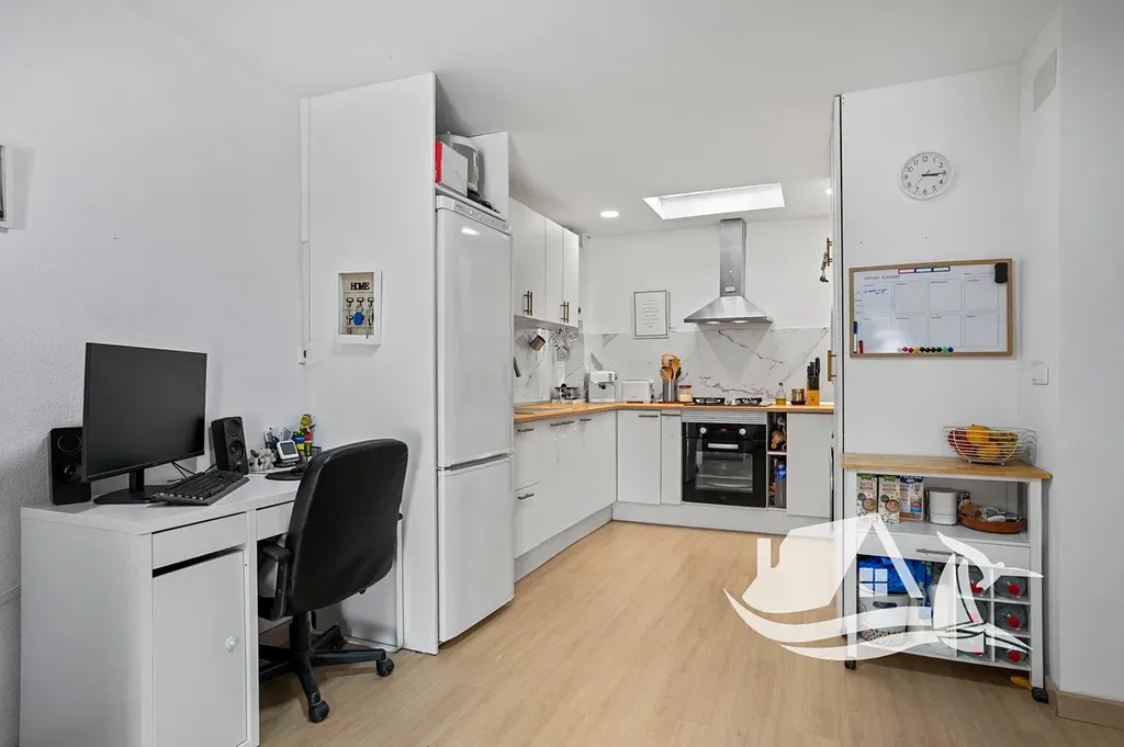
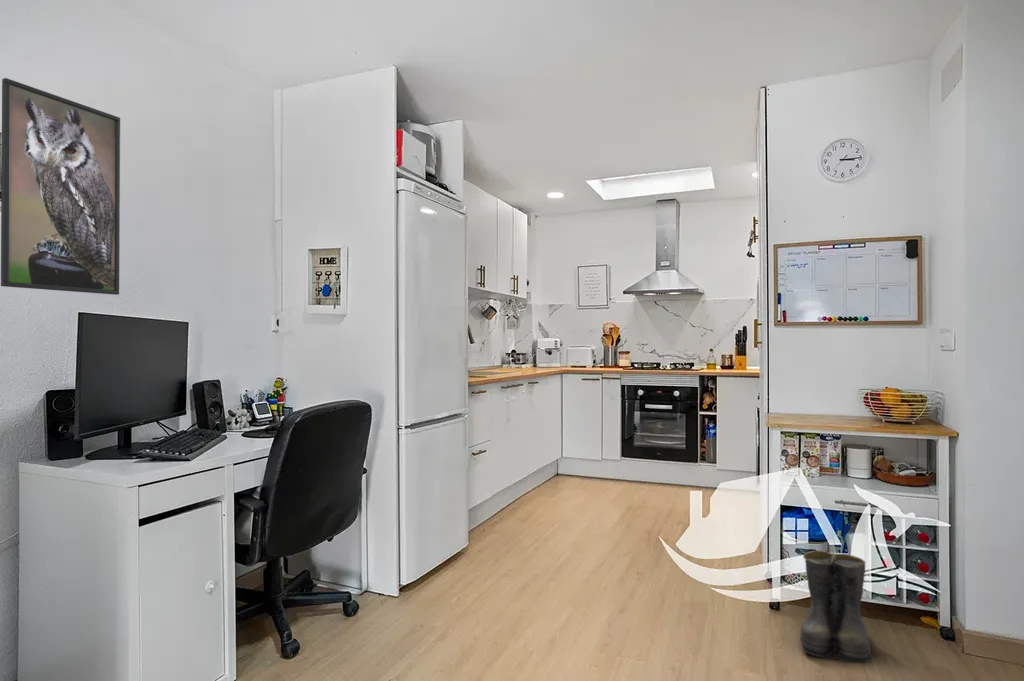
+ boots (834, 602)
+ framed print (65, 195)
